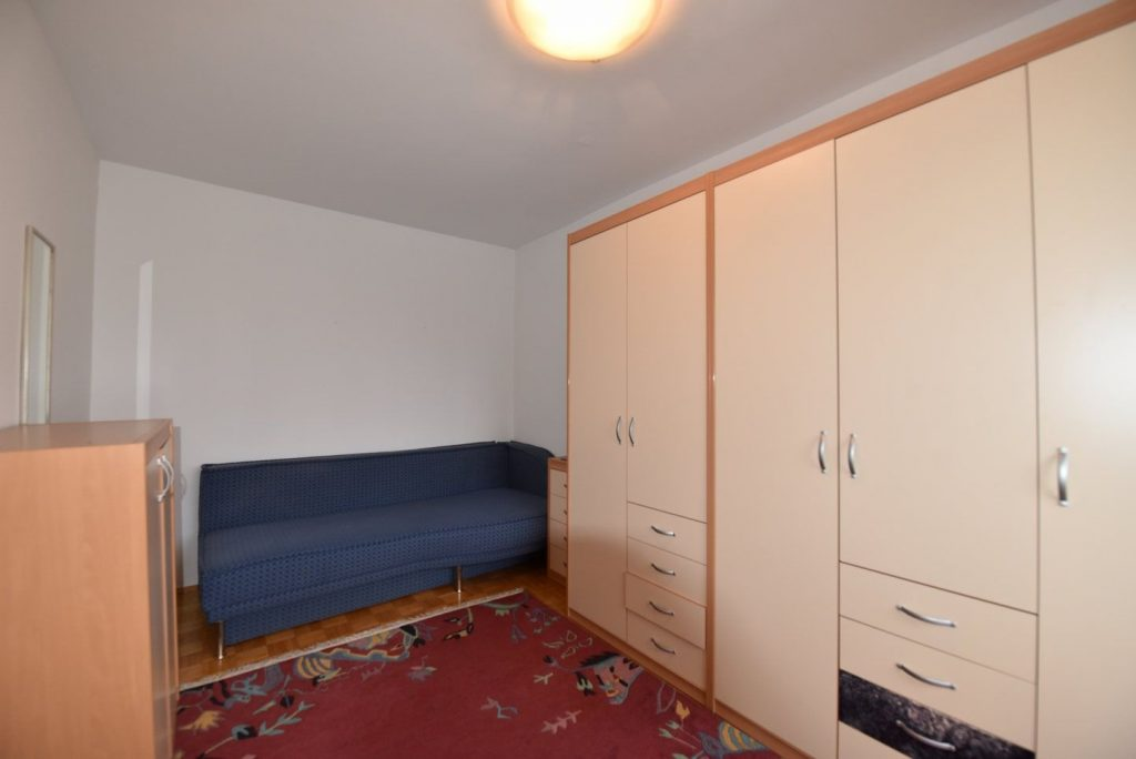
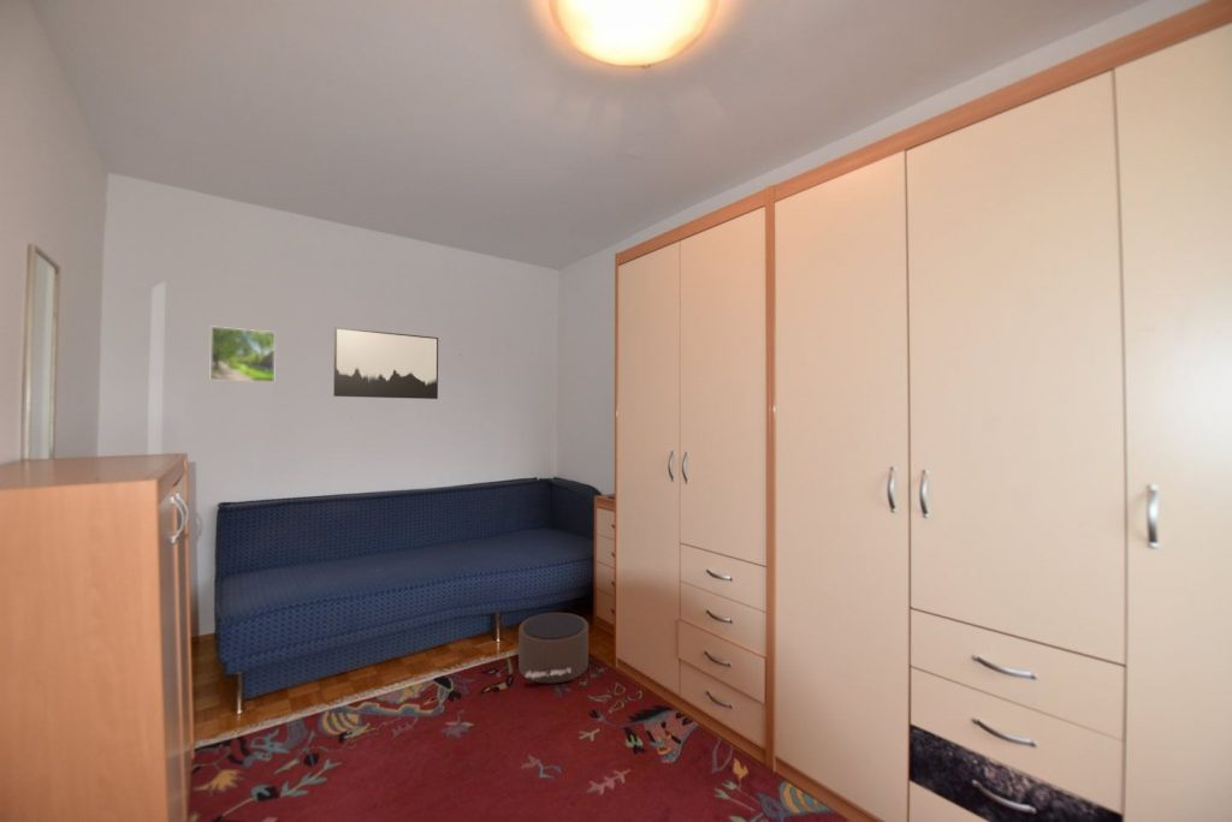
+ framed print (243, 355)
+ wall art (389, 364)
+ pouf (547, 644)
